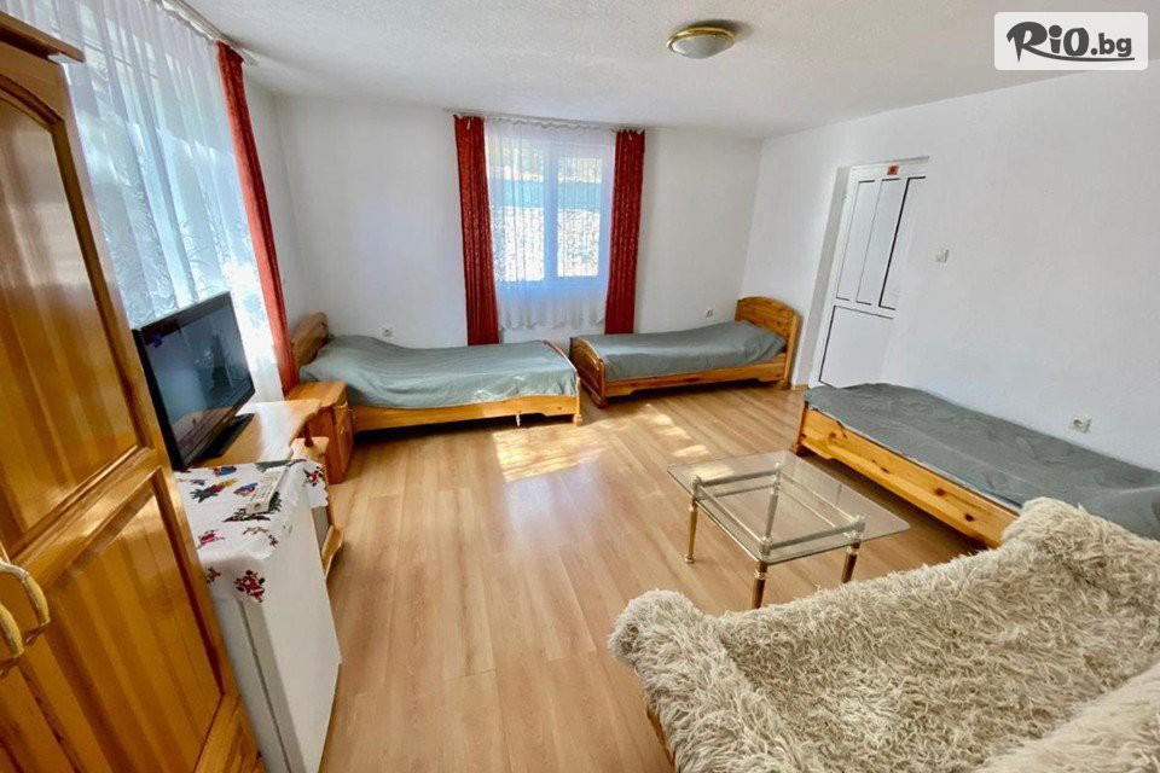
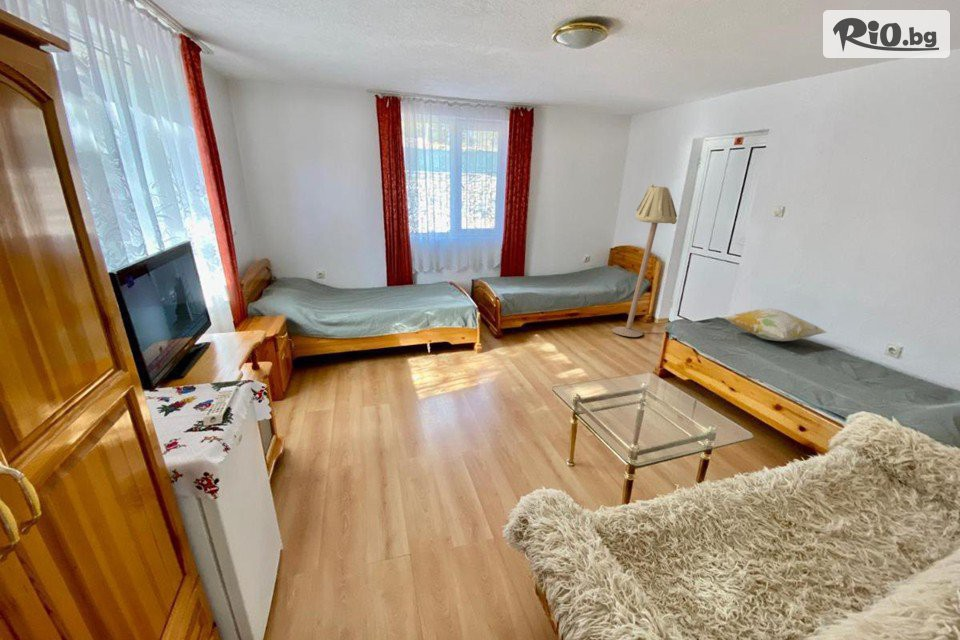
+ floor lamp (645, 262)
+ decorative pillow (773, 324)
